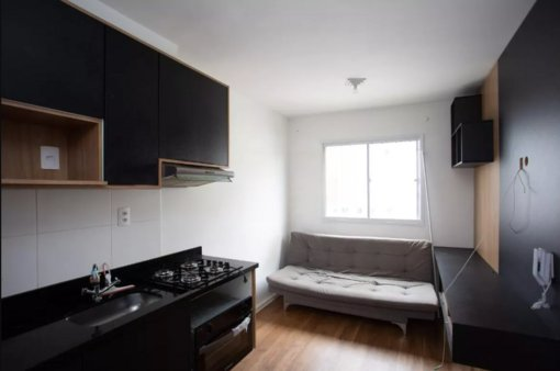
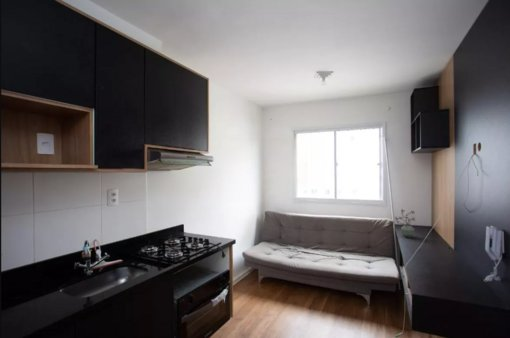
+ potted plant (406, 222)
